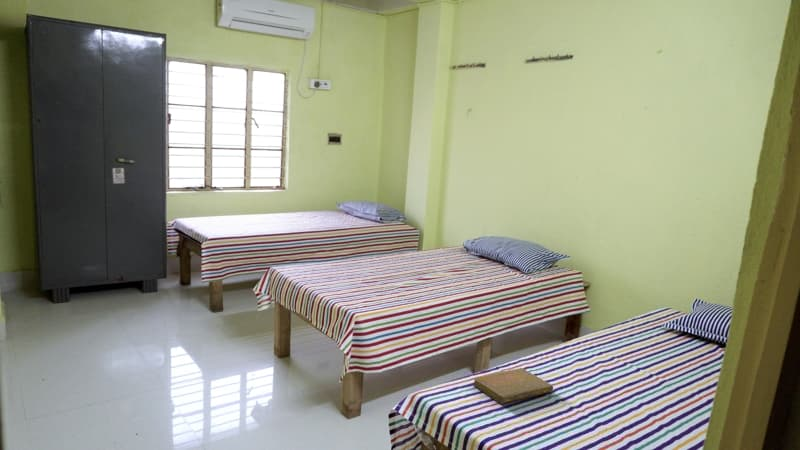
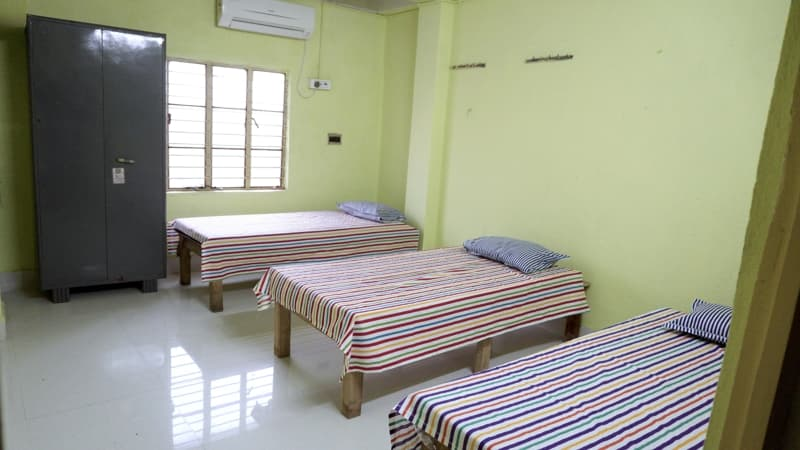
- notebook (512, 384)
